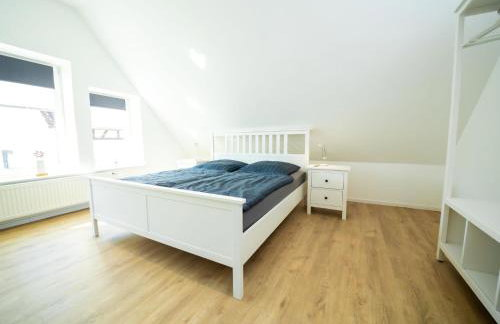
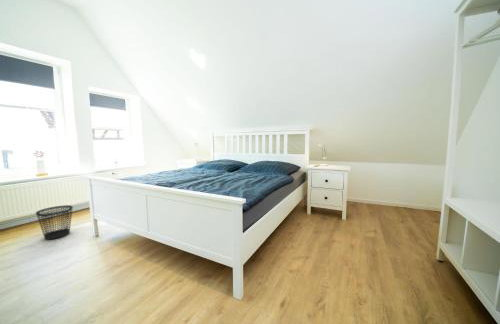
+ wastebasket (56, 222)
